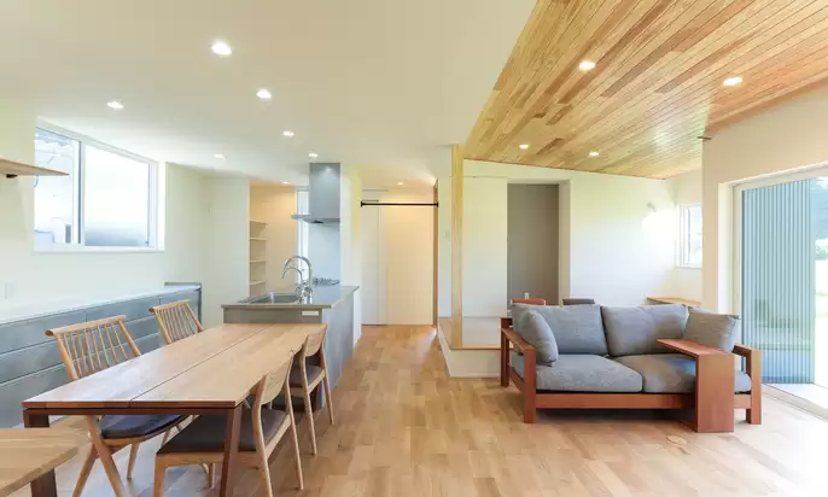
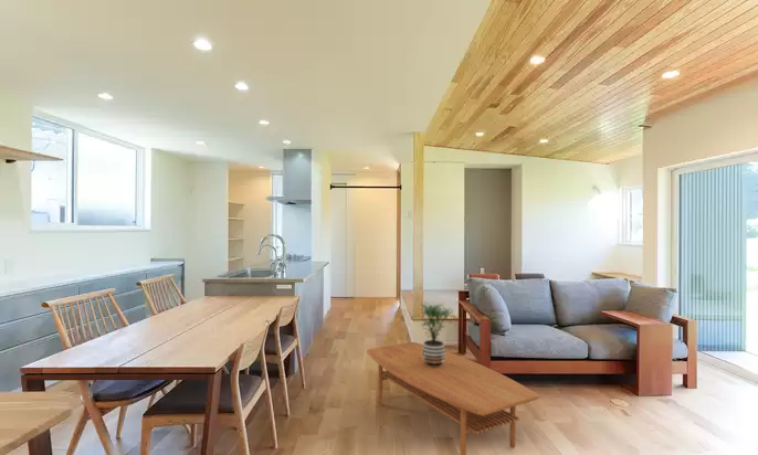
+ coffee table (439, 395)
+ potted plant (435, 331)
